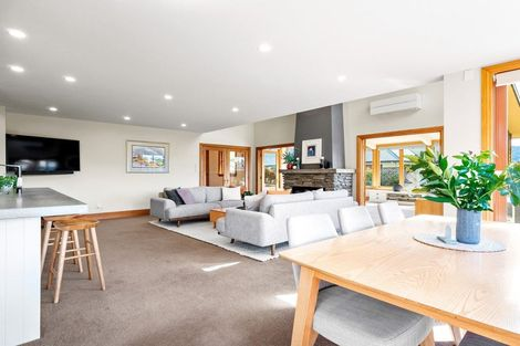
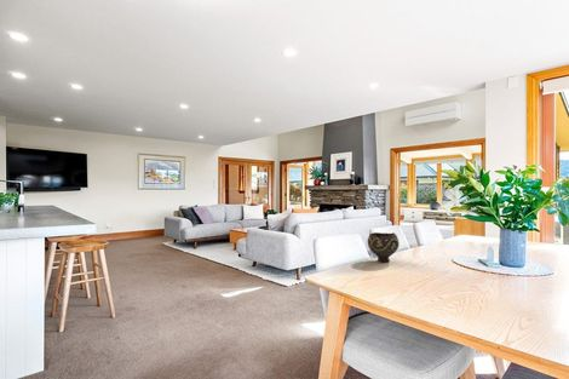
+ bowl (383, 246)
